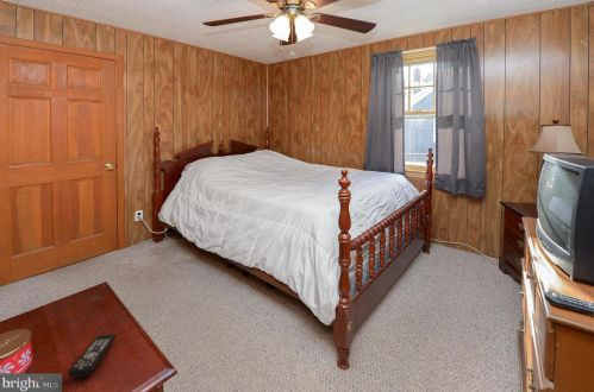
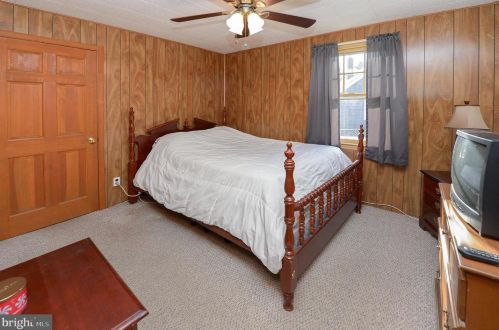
- remote control (94, 353)
